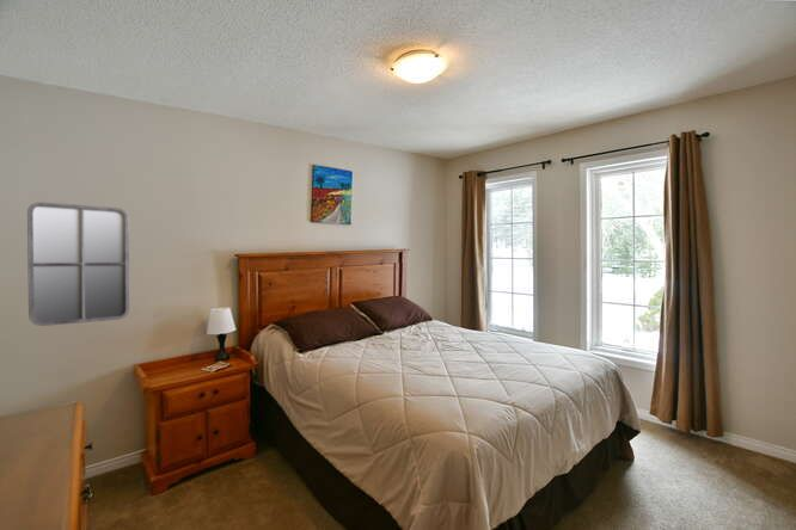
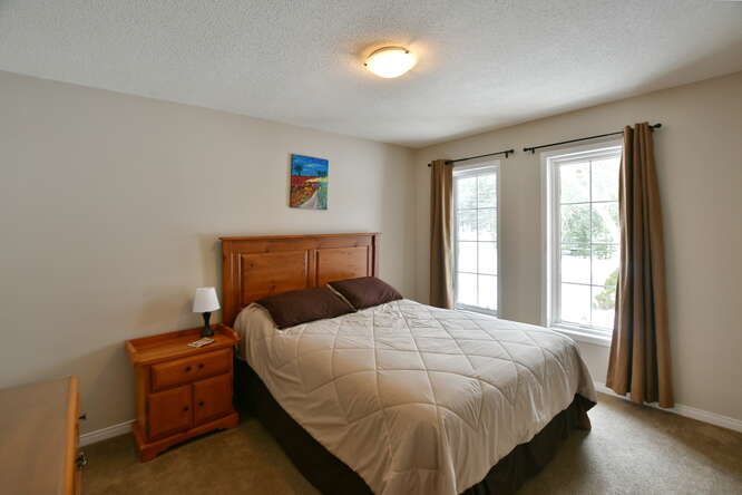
- home mirror (81, 264)
